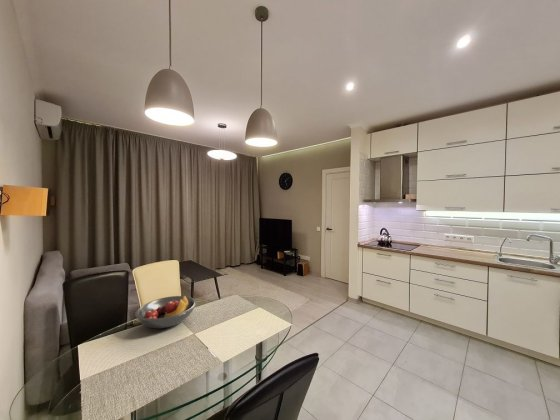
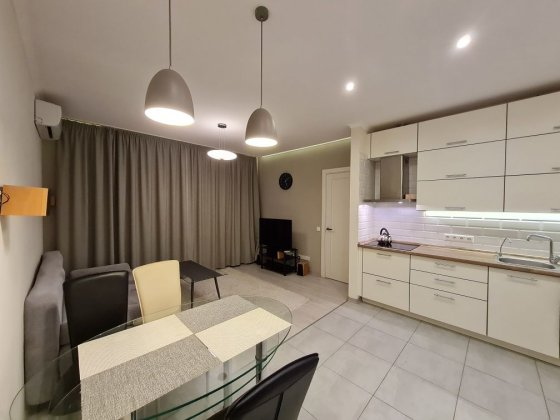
- fruit bowl (167, 312)
